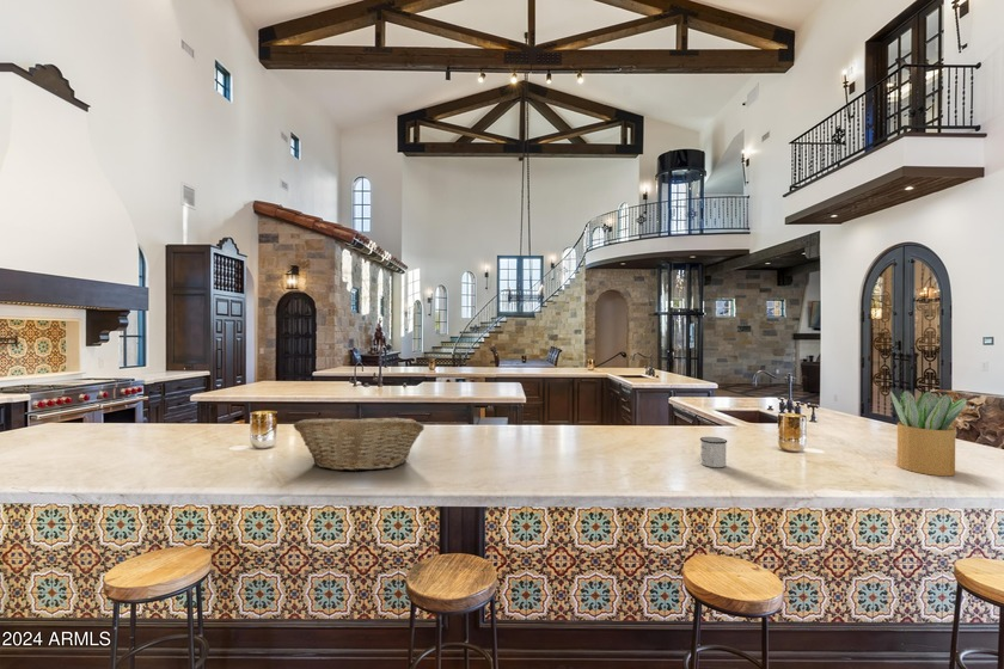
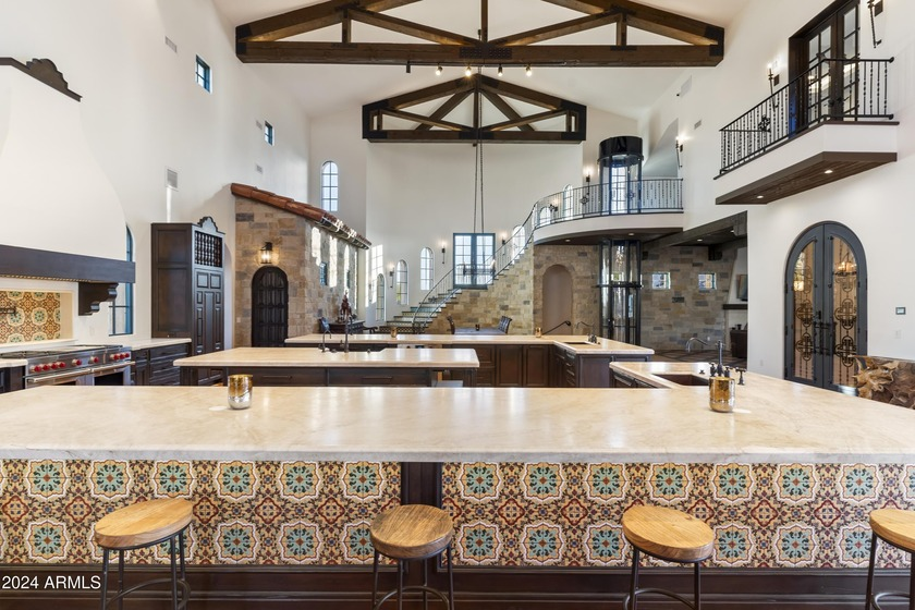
- mug (712, 453)
- fruit basket (360, 436)
- potted plant (923, 429)
